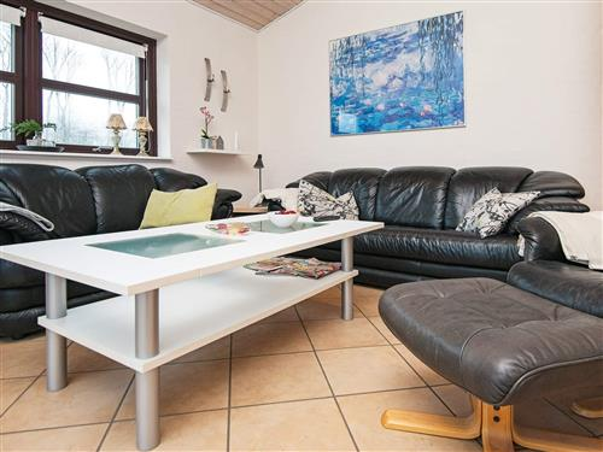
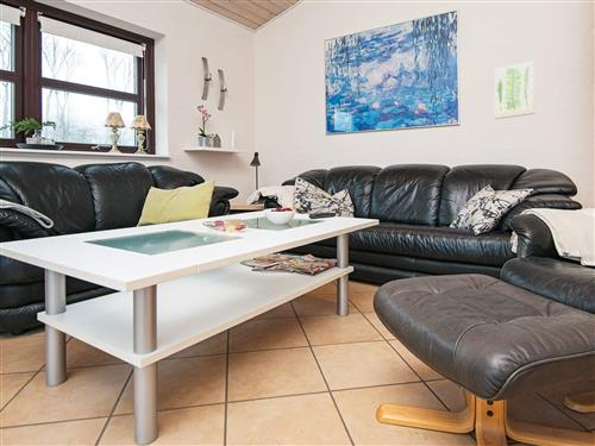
+ wall art (514, 90)
